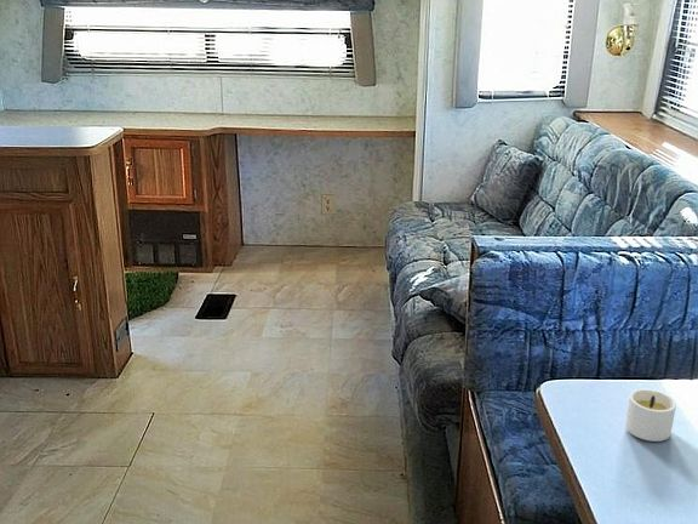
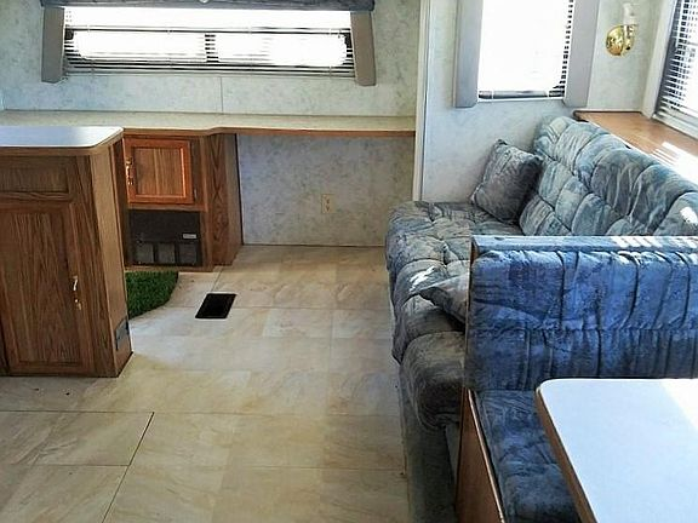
- candle (662, 414)
